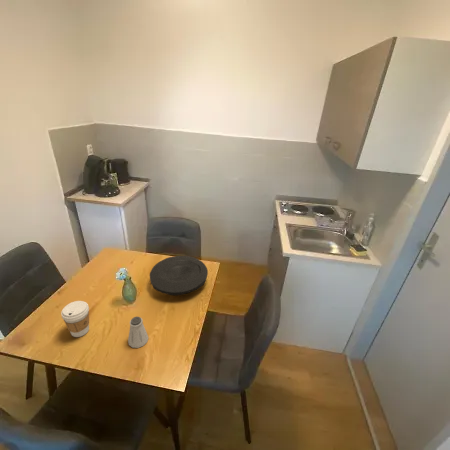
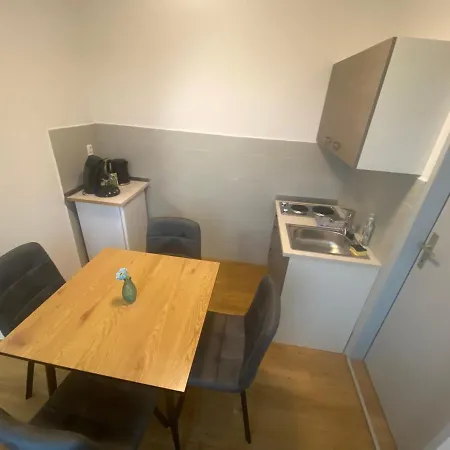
- plate (179, 276)
- coffee cup (77, 319)
- saltshaker (137, 330)
